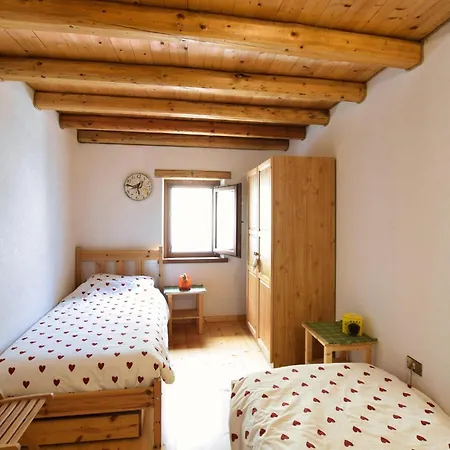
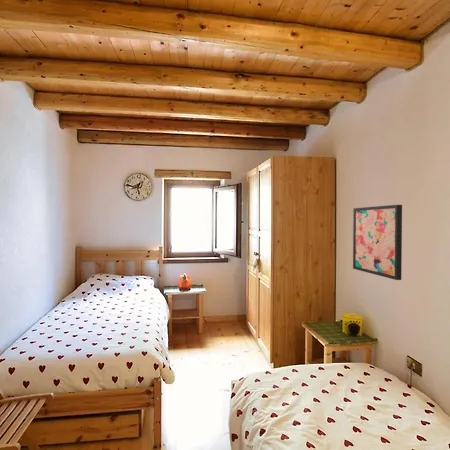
+ wall art (374, 240)
